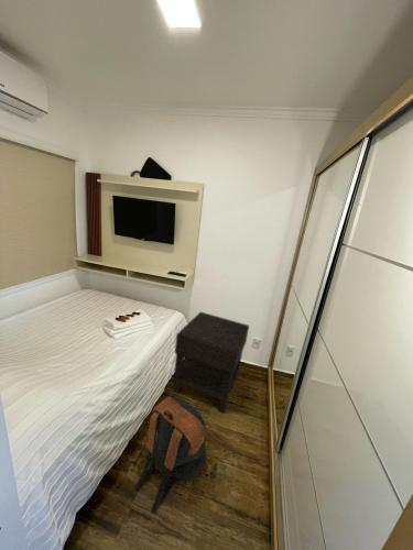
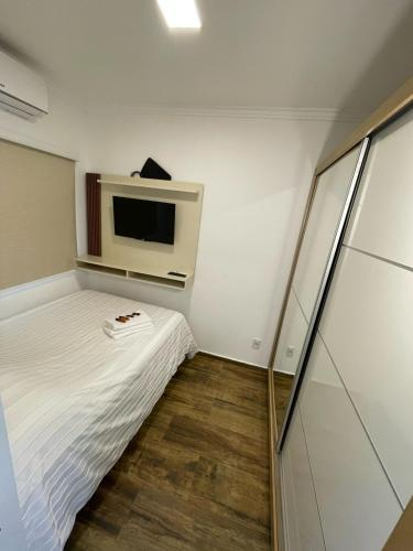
- nightstand (211, 356)
- backpack (175, 436)
